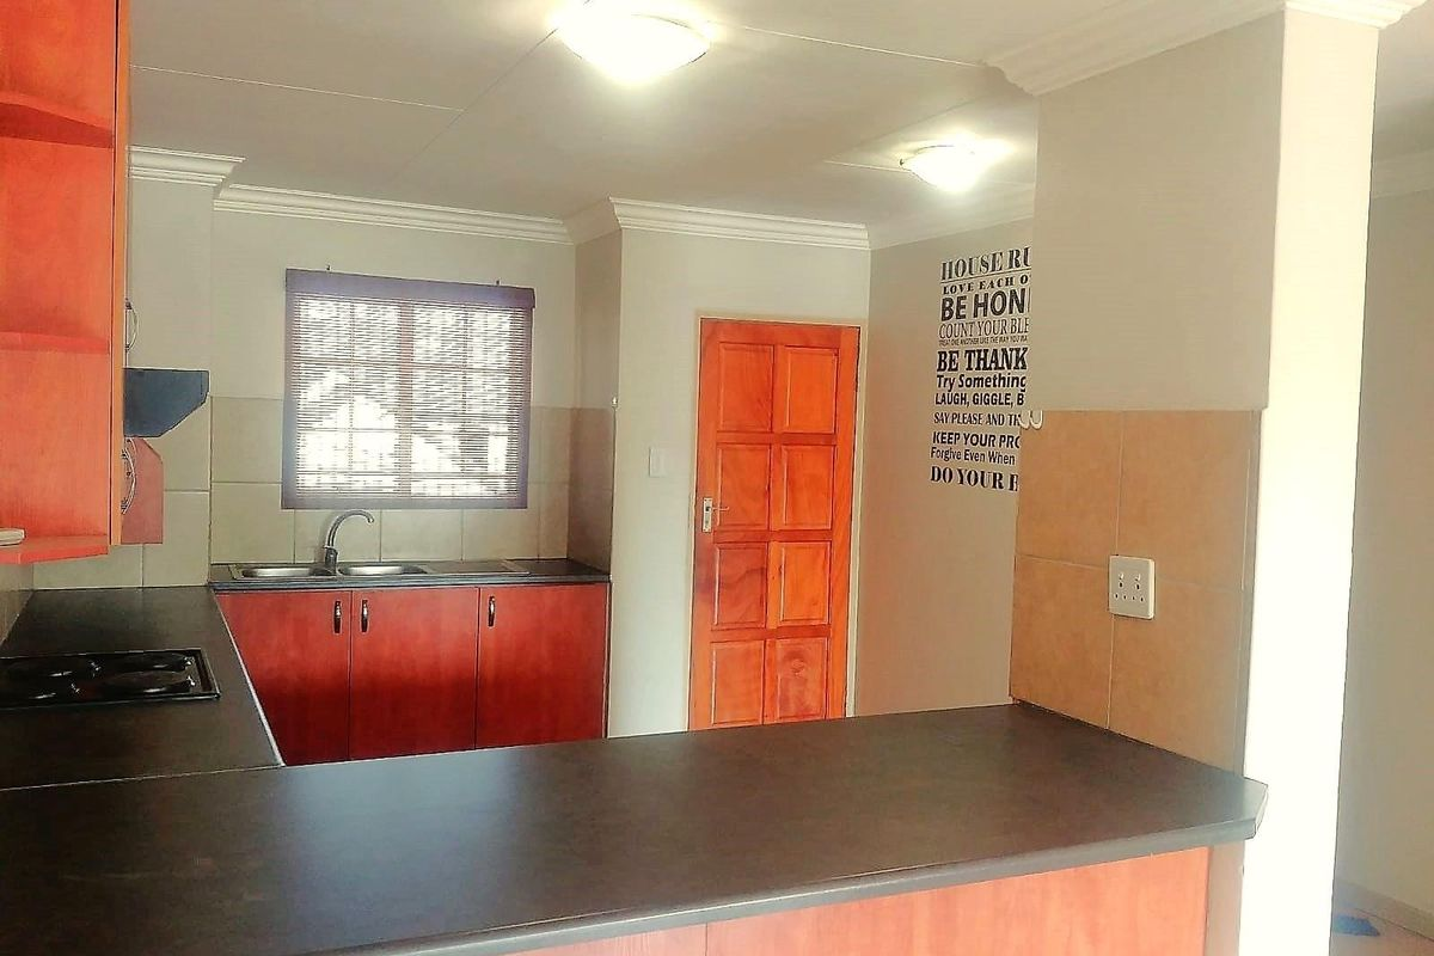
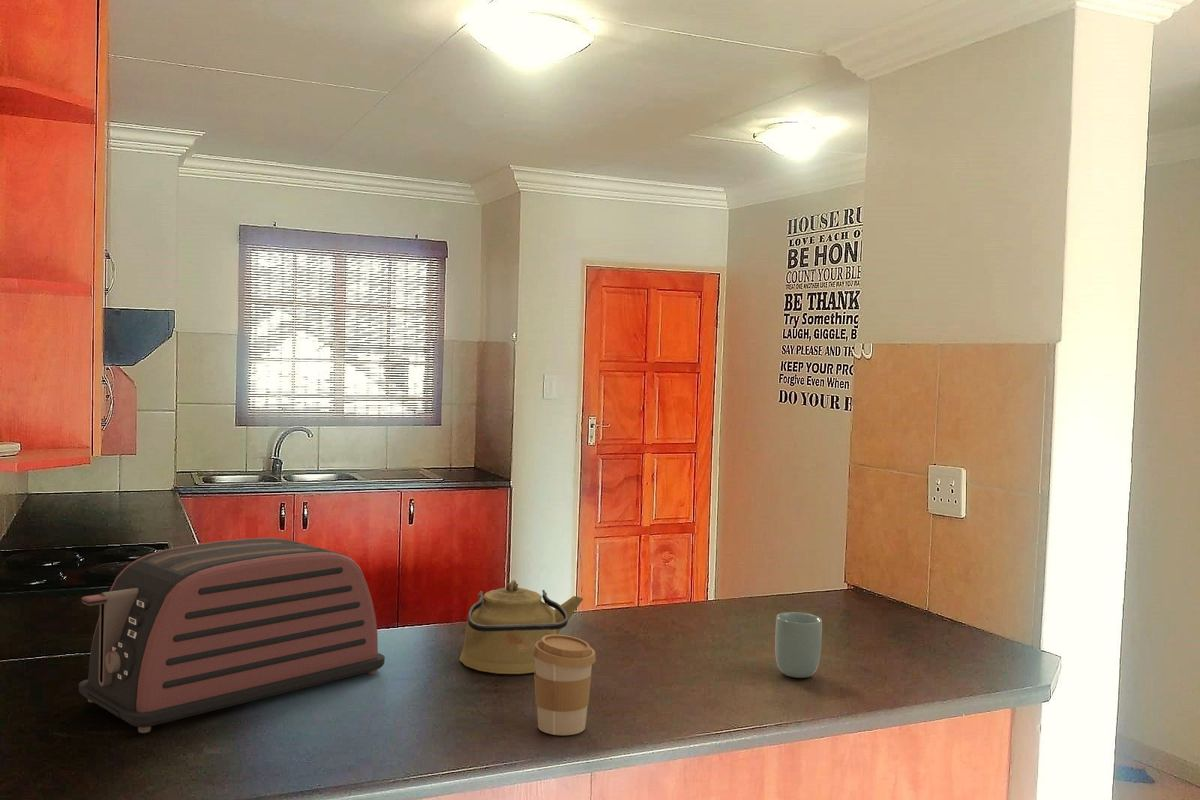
+ toaster (234, 619)
+ cup (797, 646)
+ coffee cup (563, 682)
+ kettle (522, 619)
